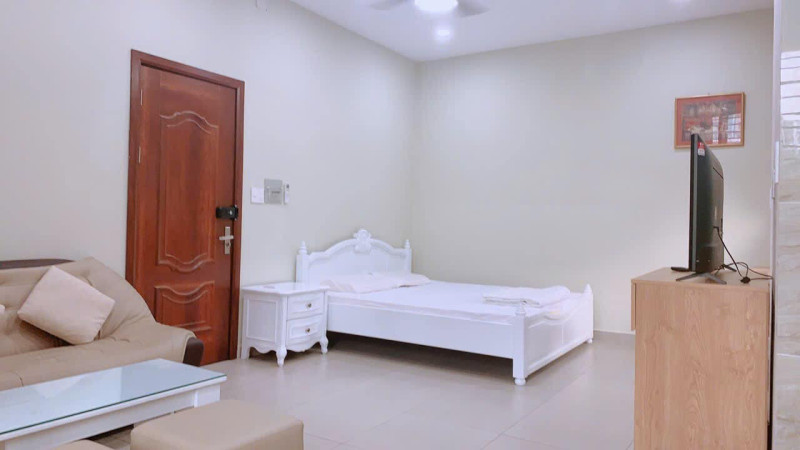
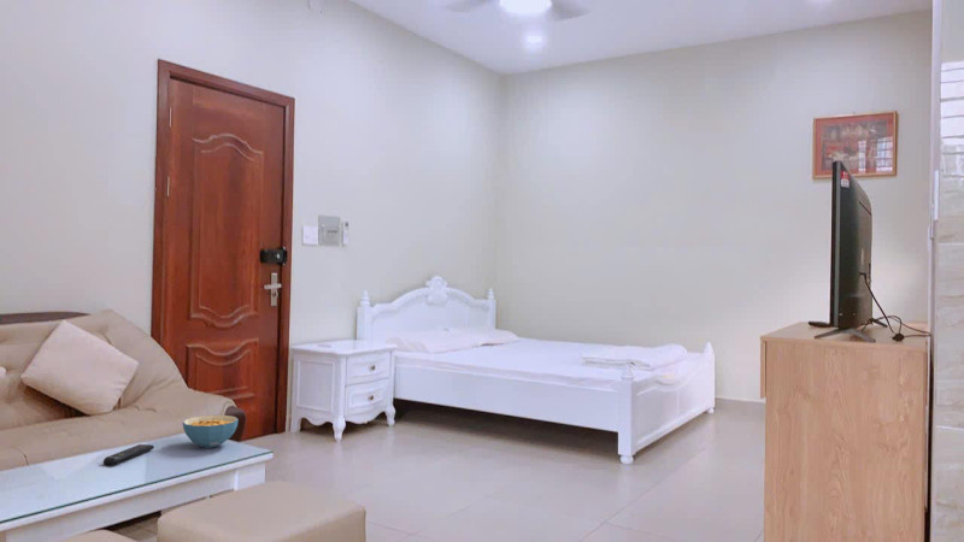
+ remote control (129, 453)
+ cereal bowl (210, 432)
